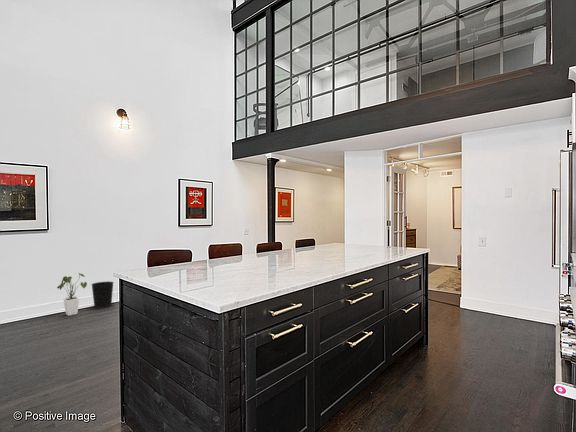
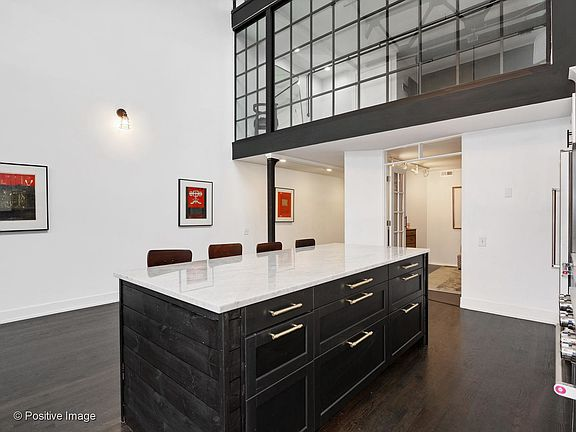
- house plant (74, 293)
- wastebasket (102, 294)
